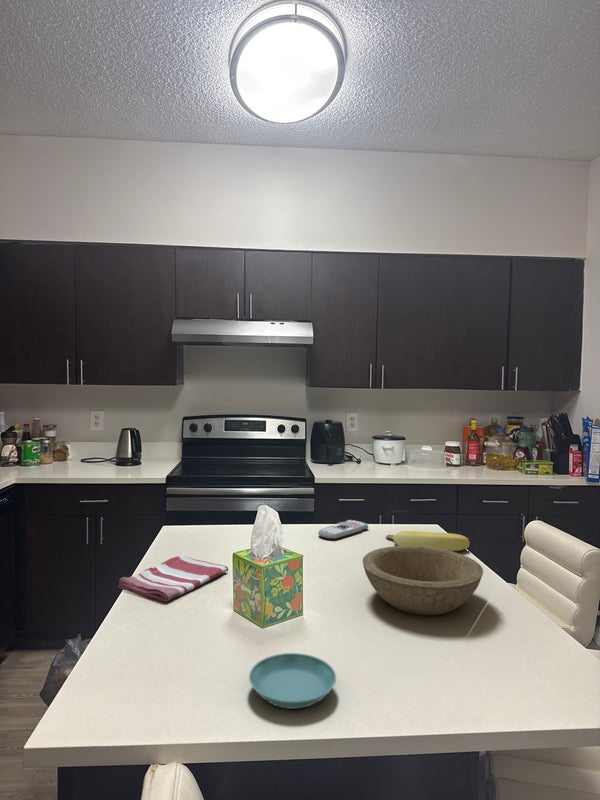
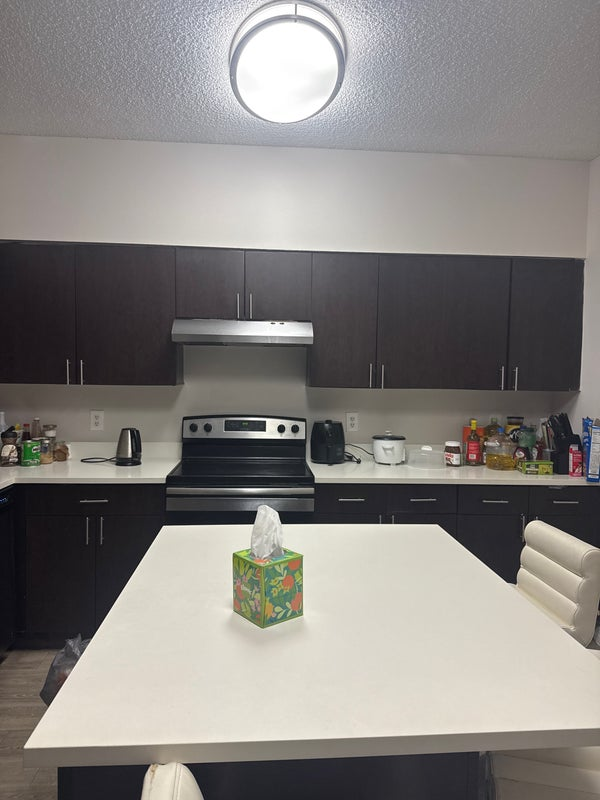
- dish towel (175, 575)
- banana (428, 536)
- remote control (342, 530)
- saucer (292, 682)
- bowl (421, 581)
